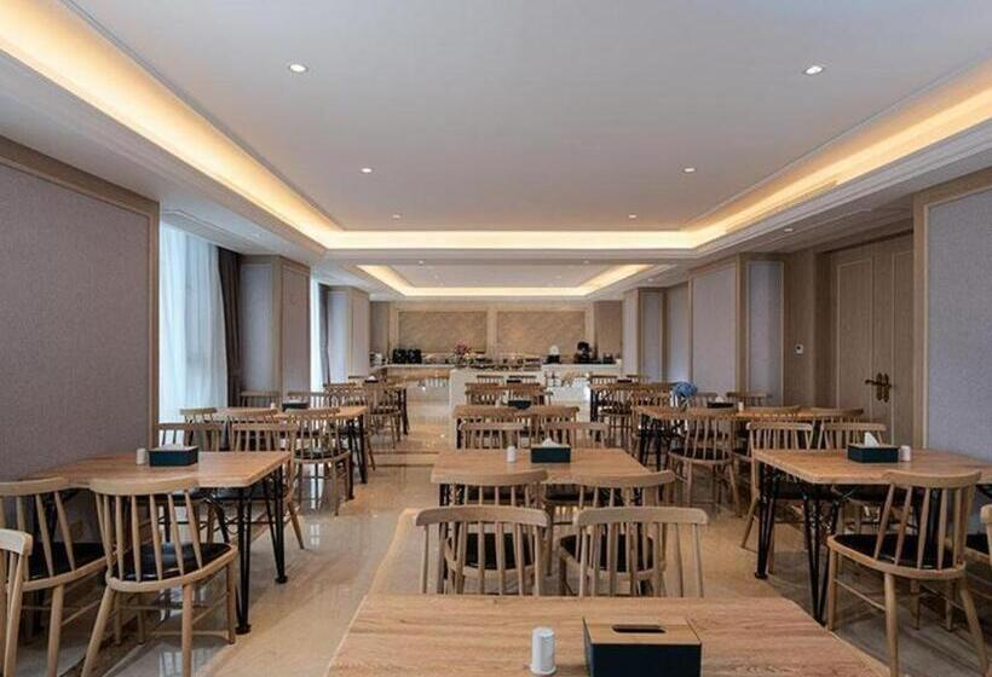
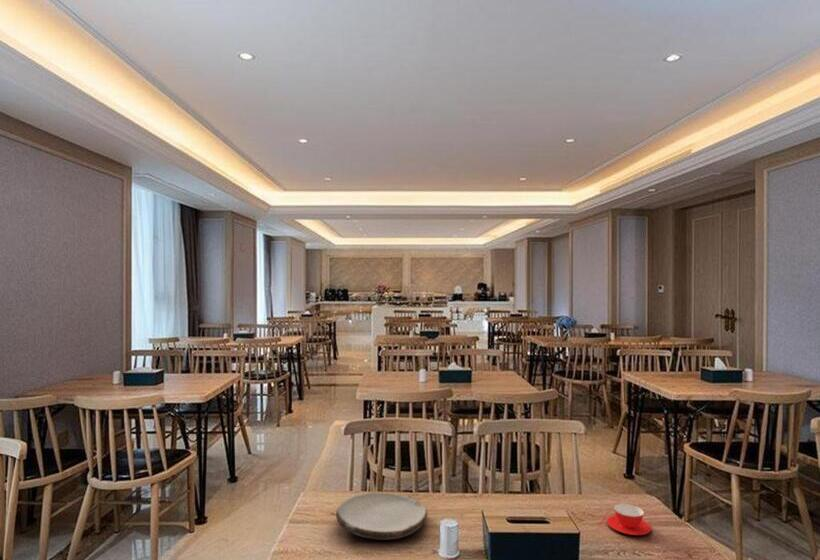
+ teacup (628, 518)
+ plate (382, 514)
